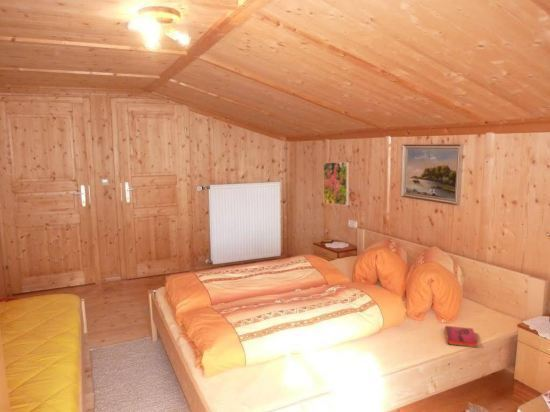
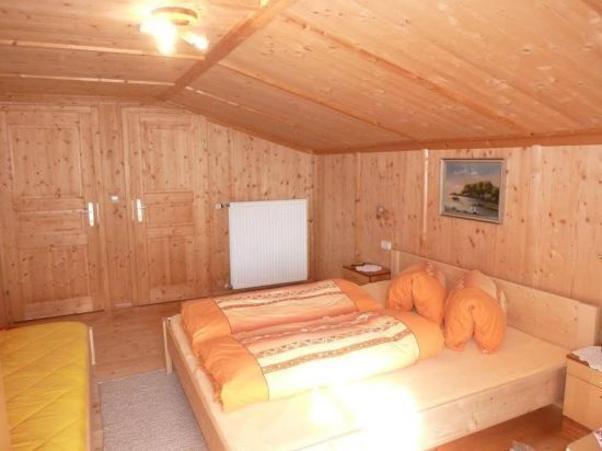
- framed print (335, 183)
- hardback book (460, 336)
